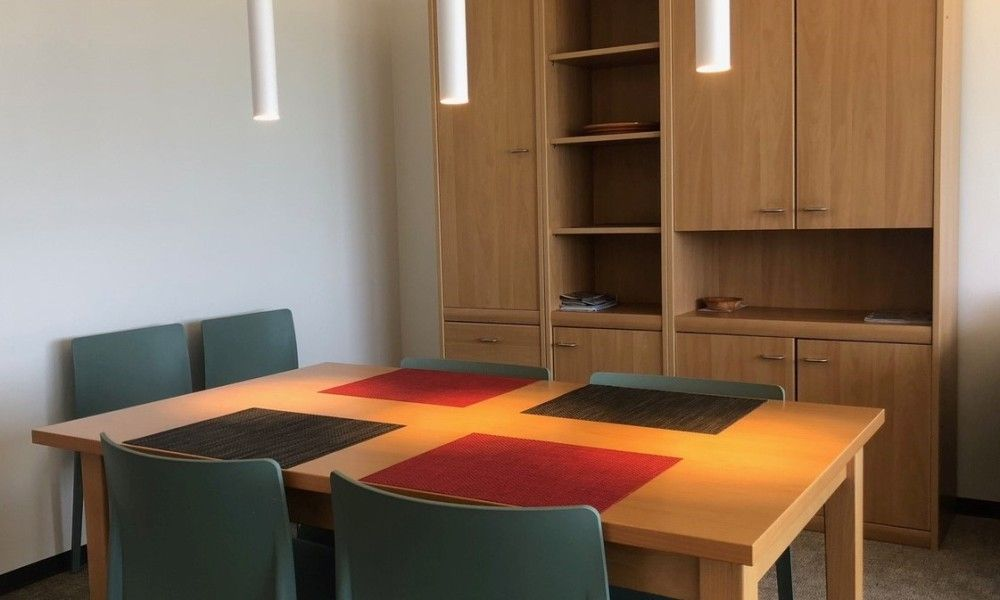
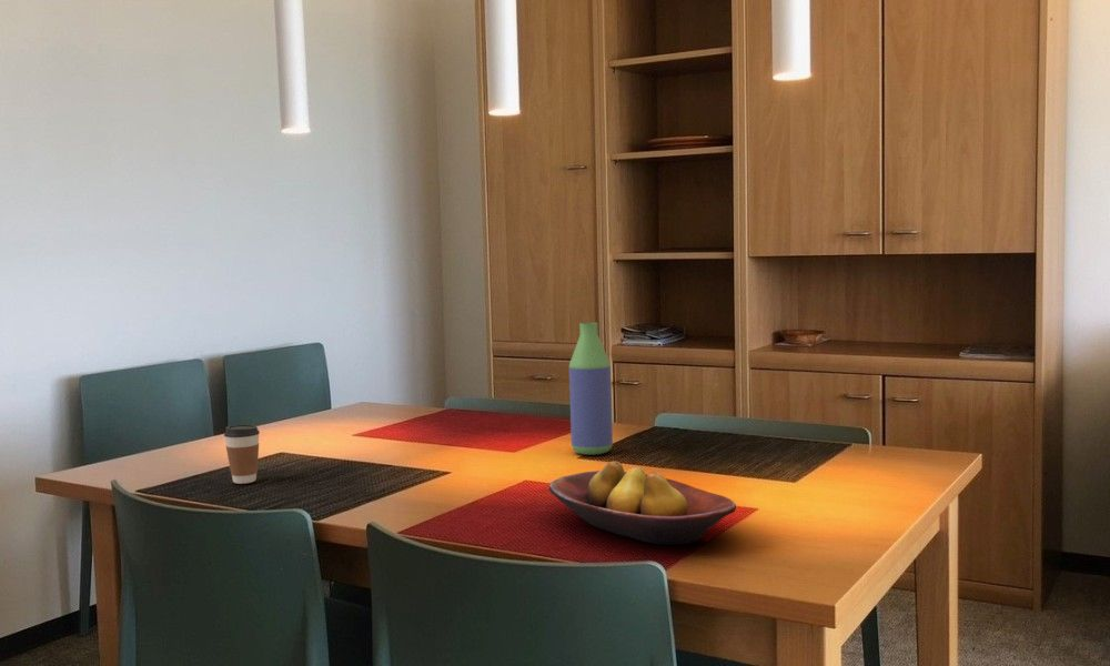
+ fruit bowl (637, 496)
+ coffee cup (242, 453)
+ bottle (589, 387)
